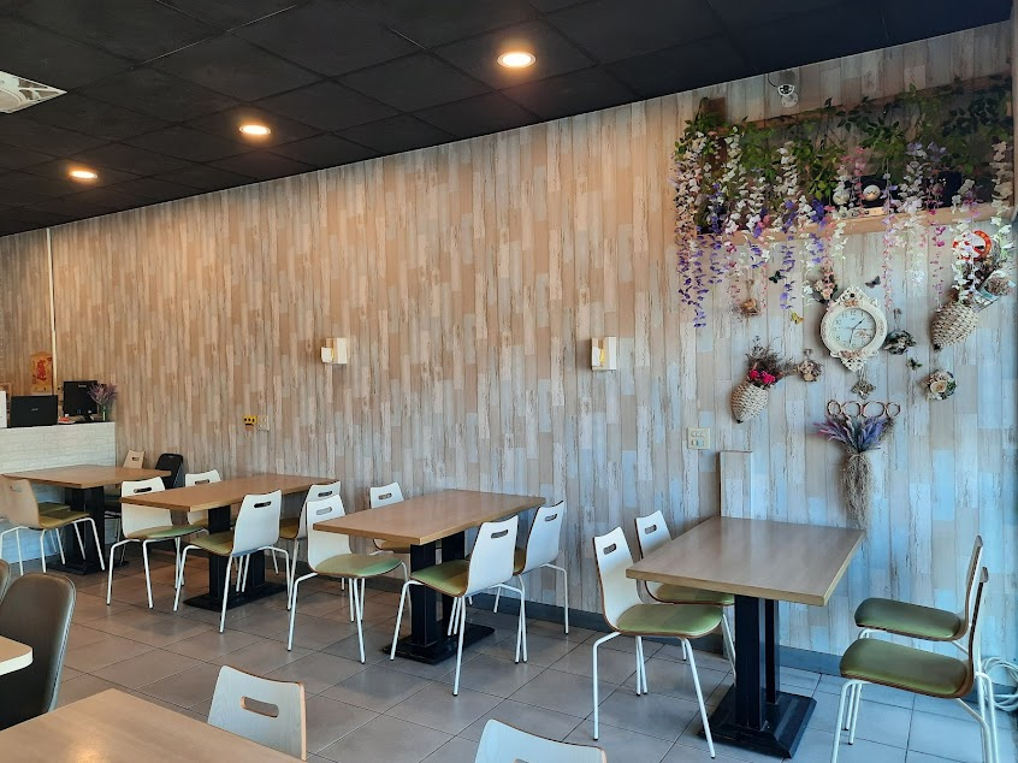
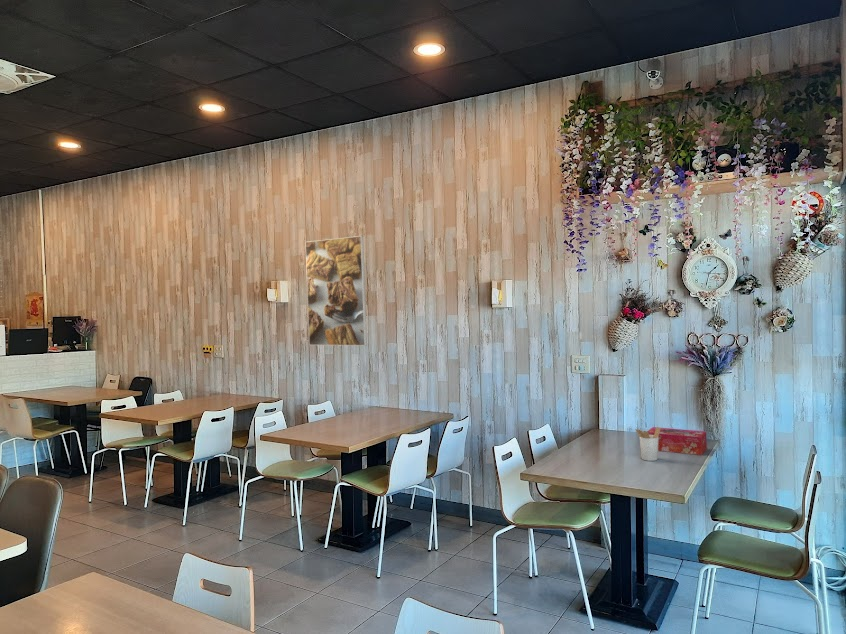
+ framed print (335, 292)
+ utensil holder (647, 443)
+ tissue box (676, 440)
